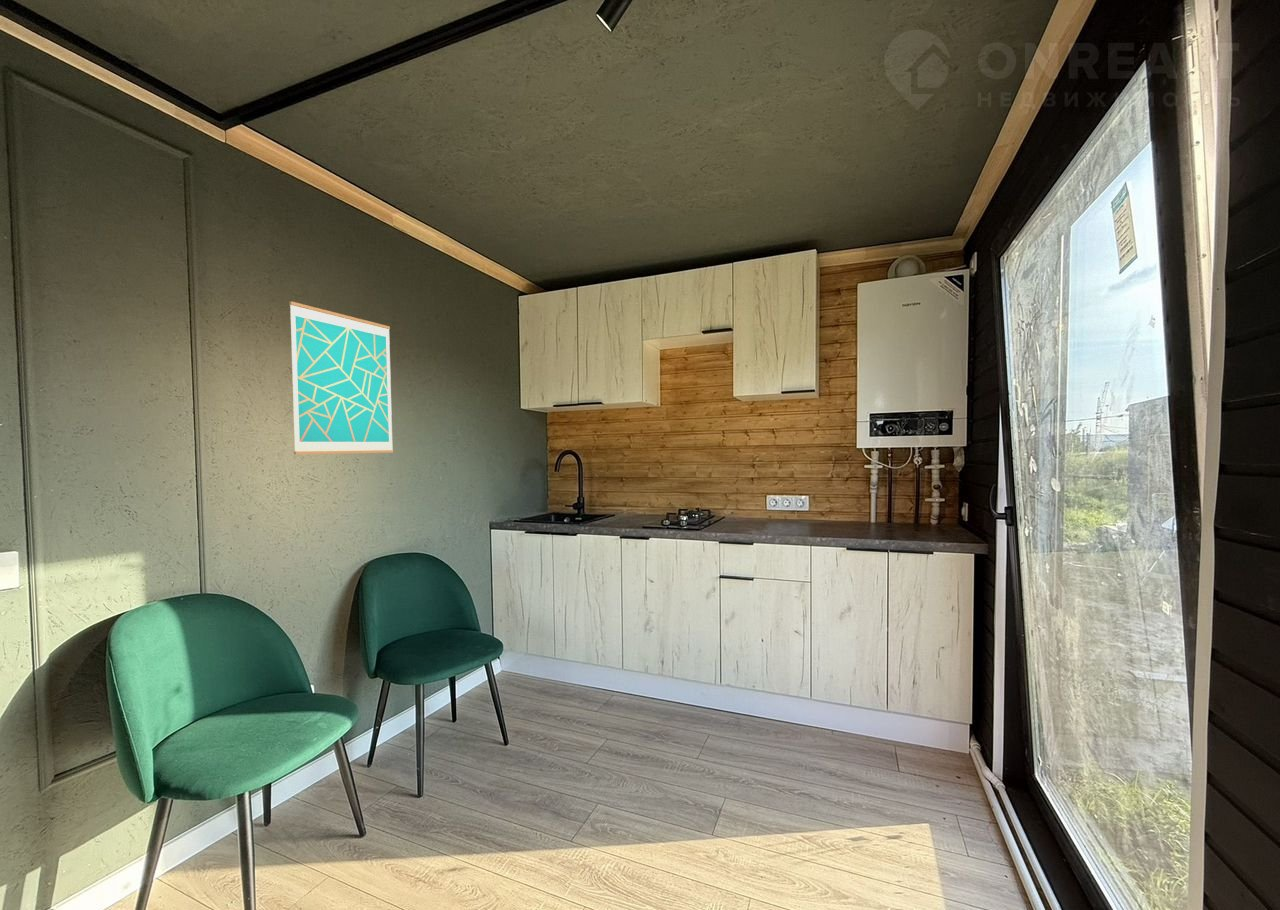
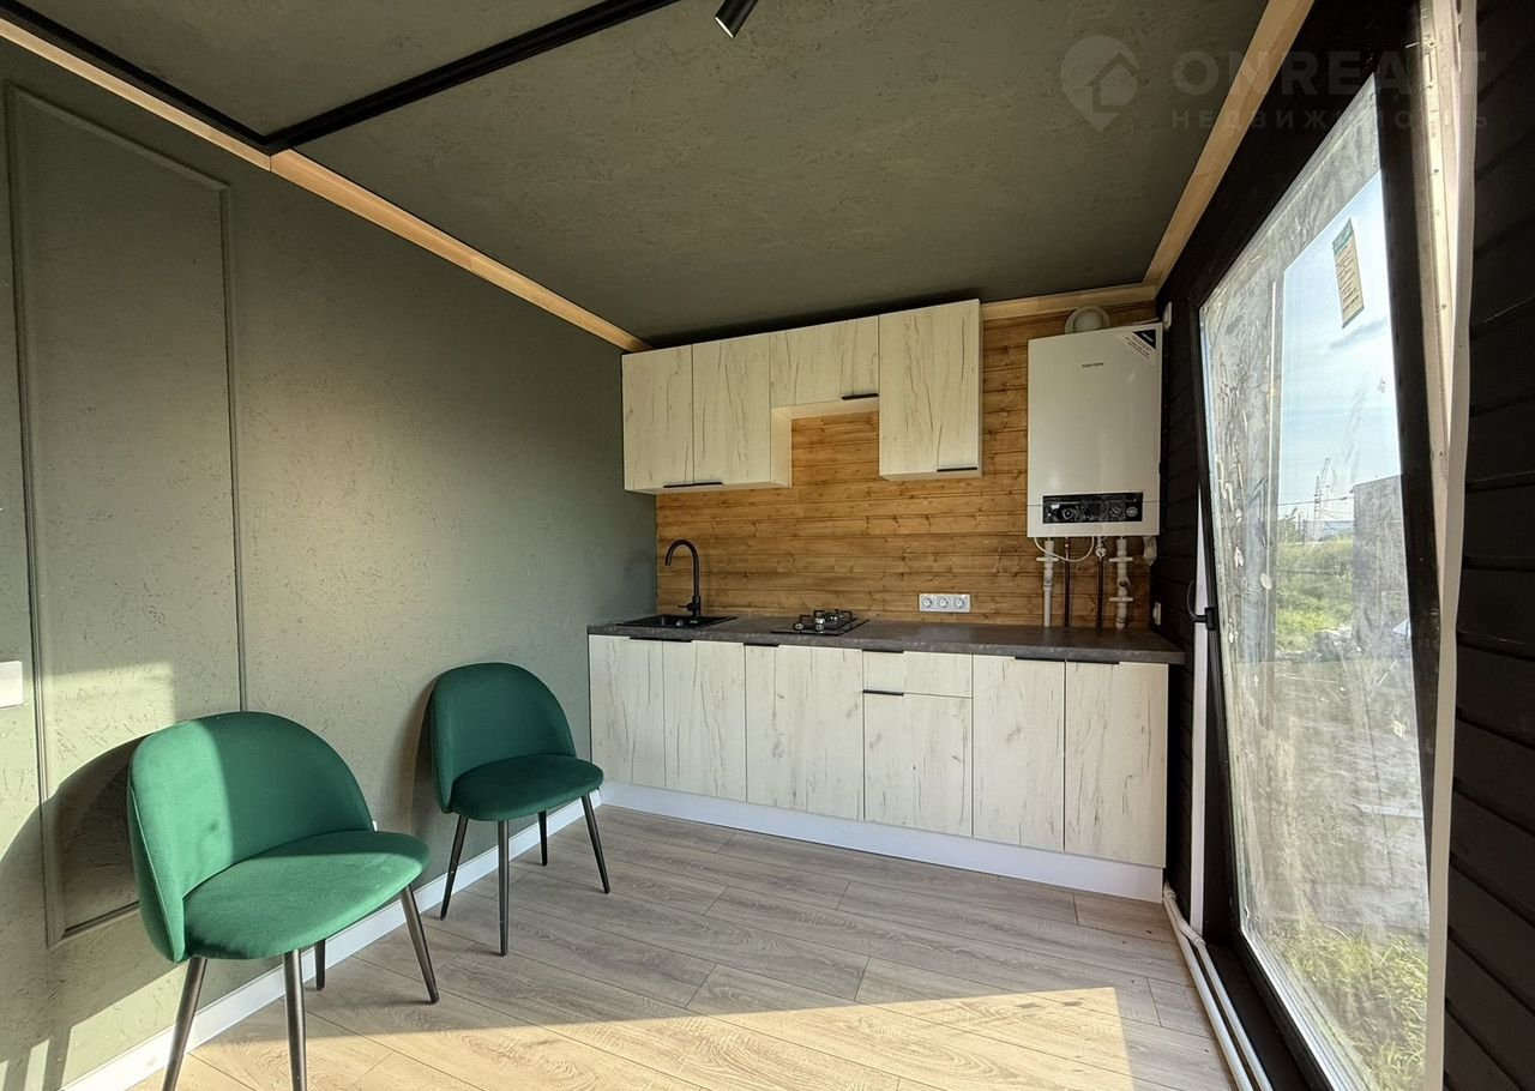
- wall art (346, 384)
